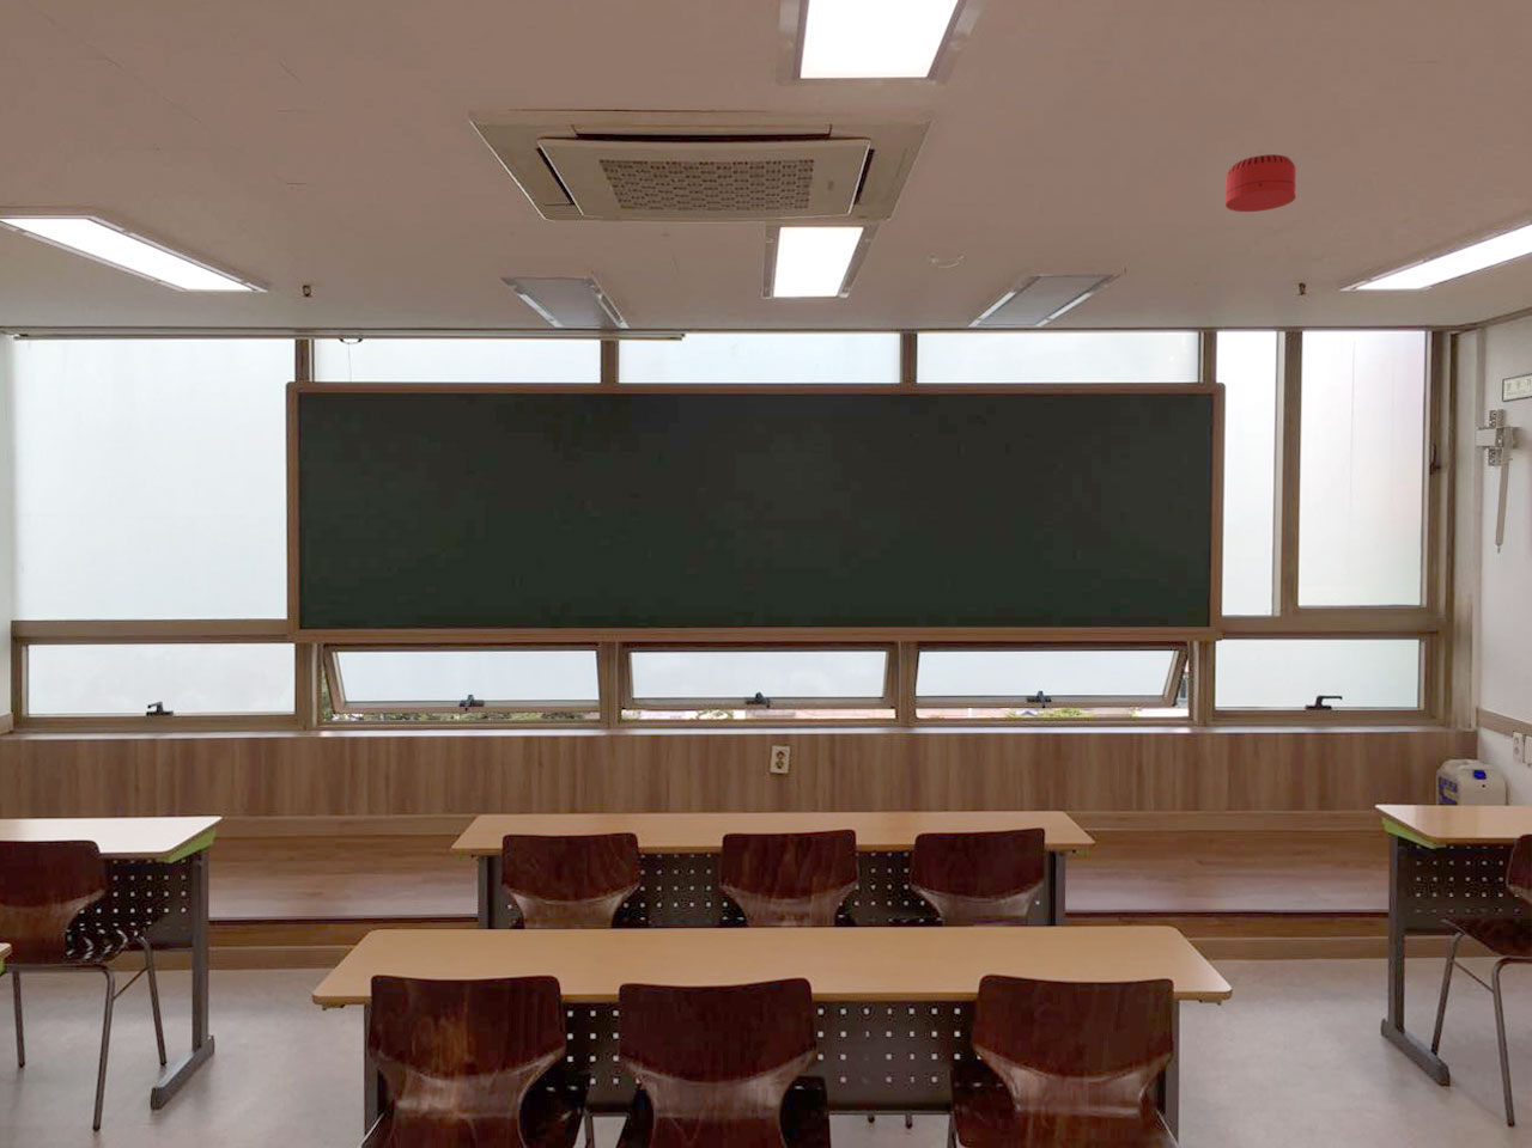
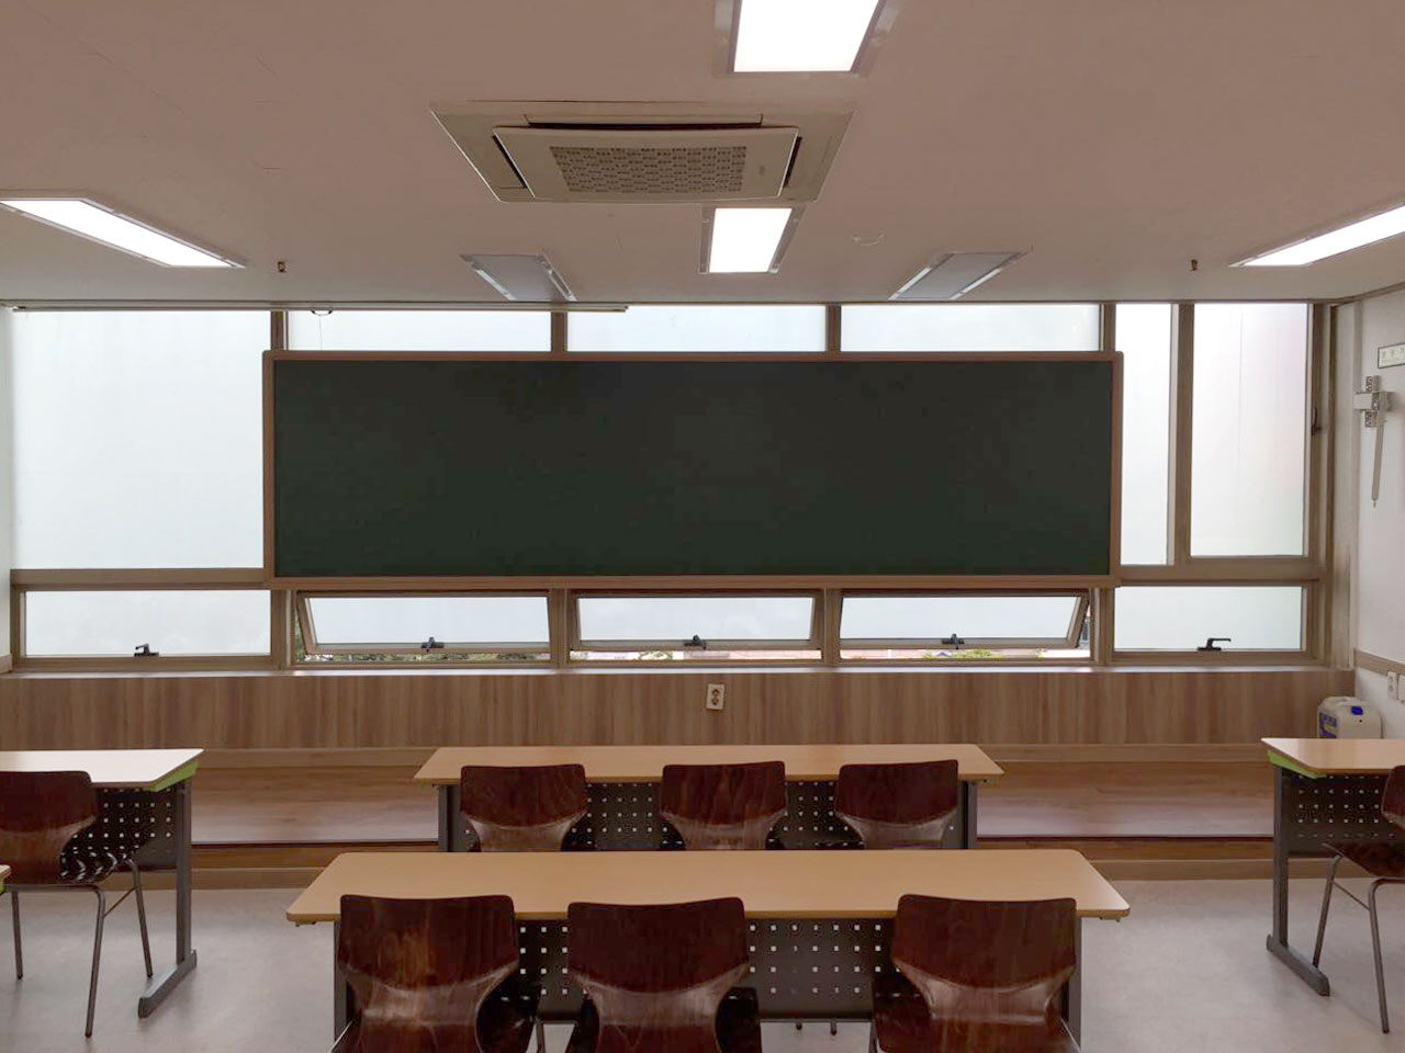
- smoke detector (1261, 182)
